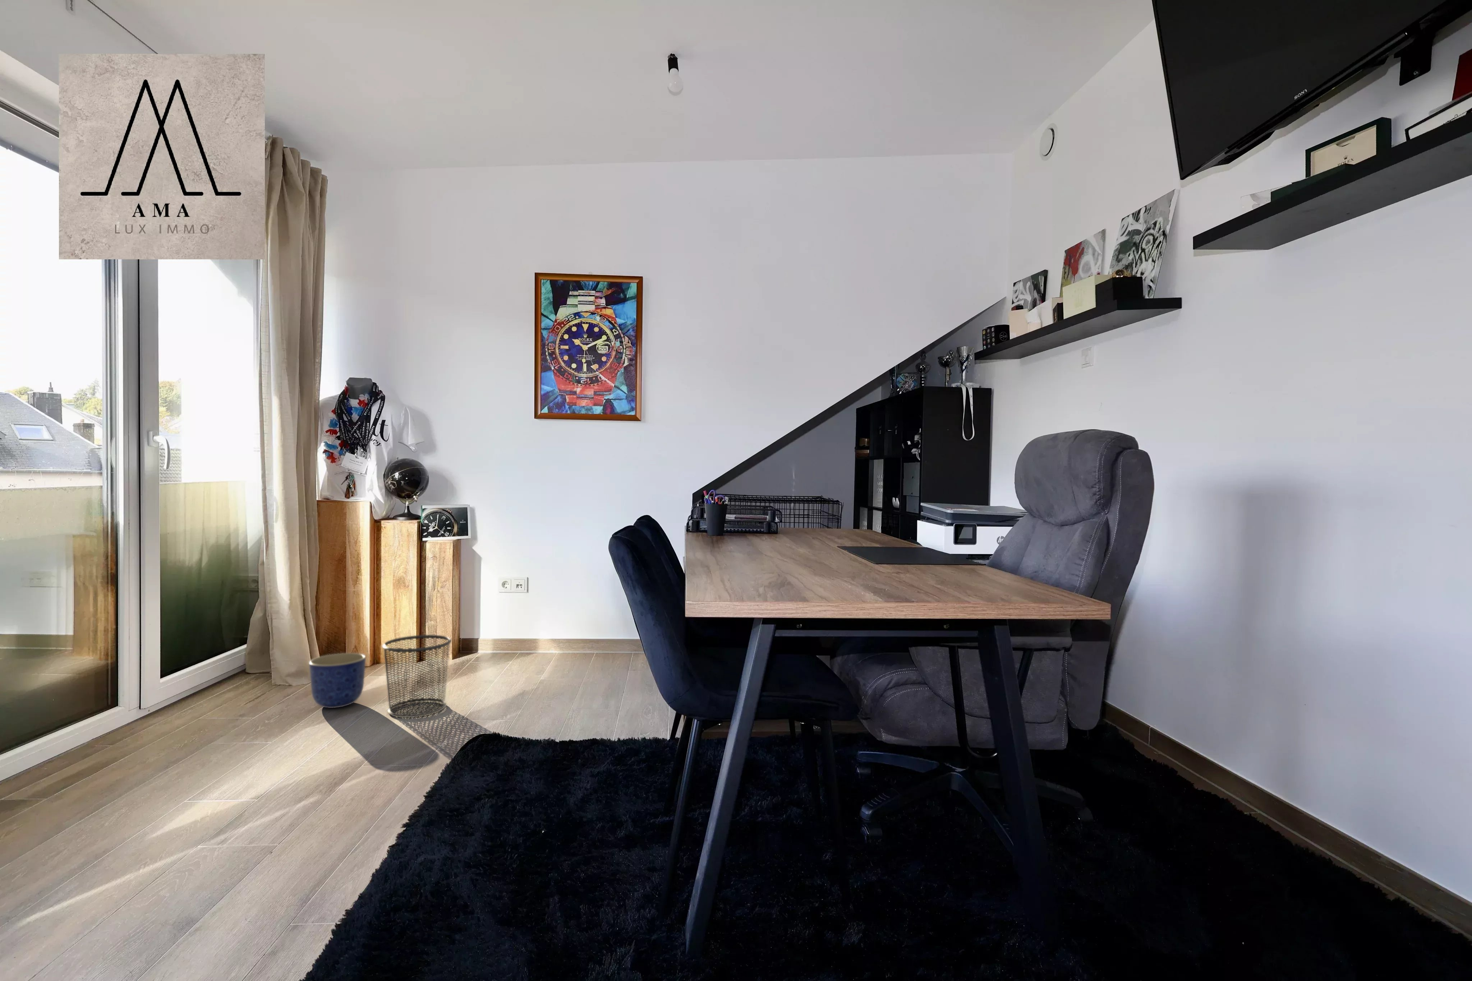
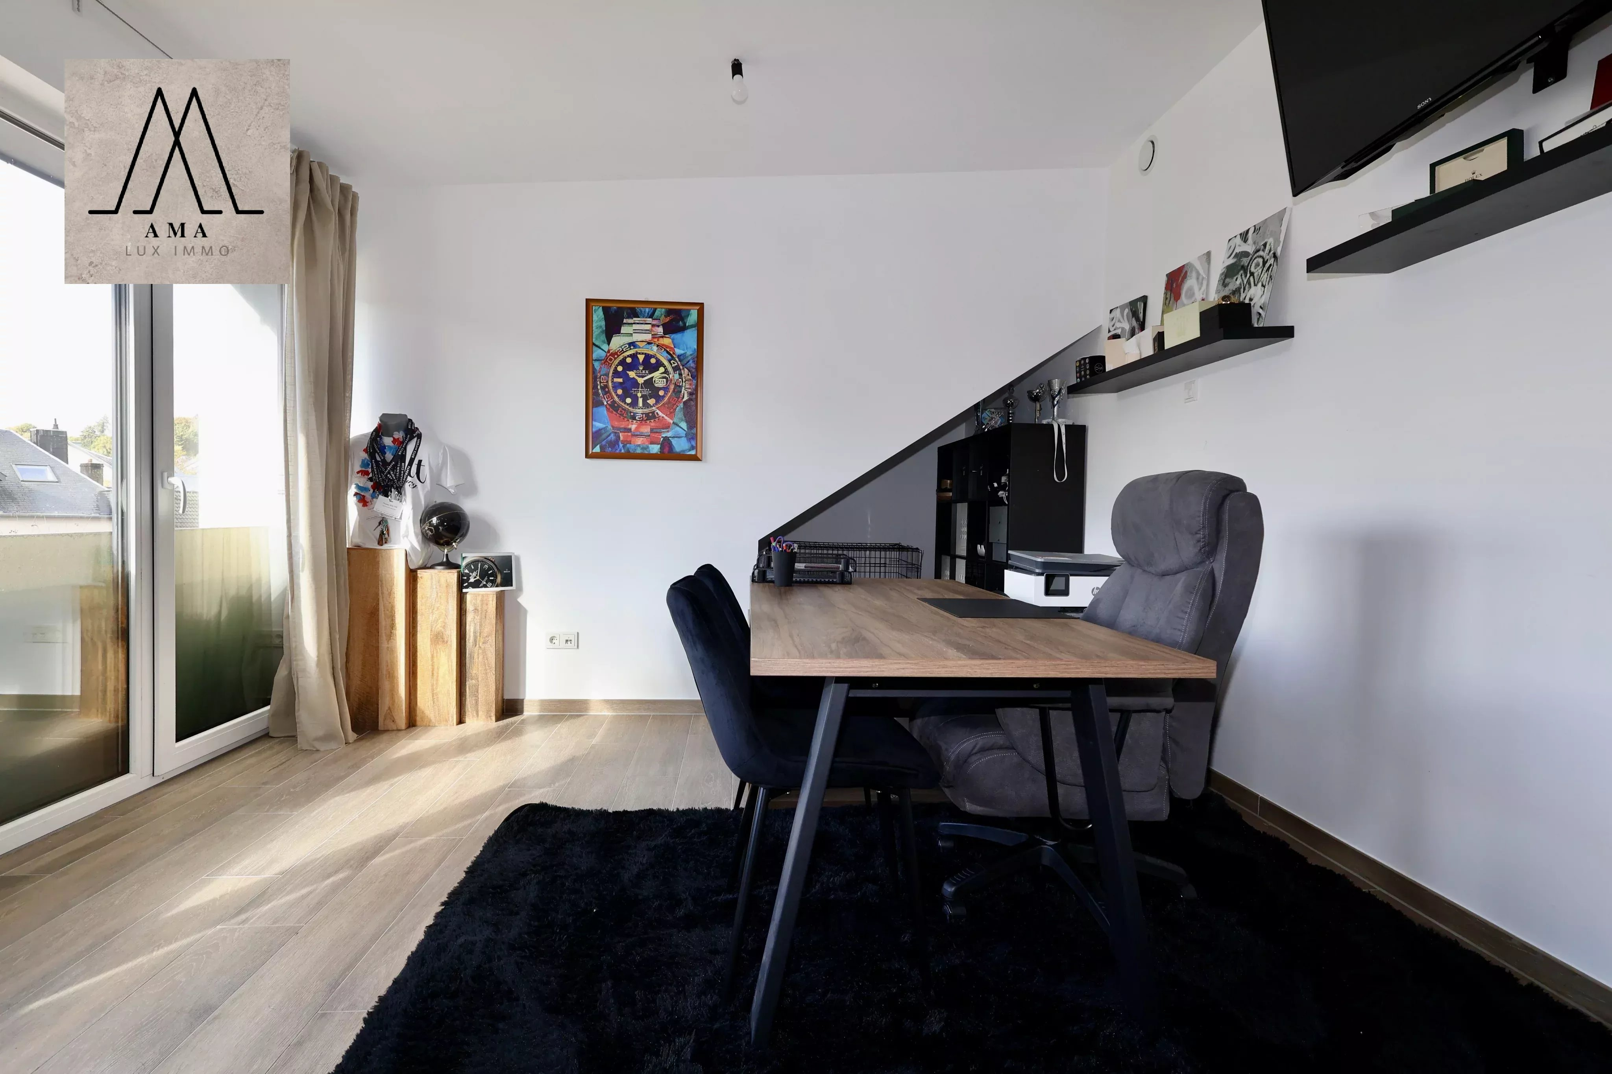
- waste bin (417, 674)
- planter (337, 681)
